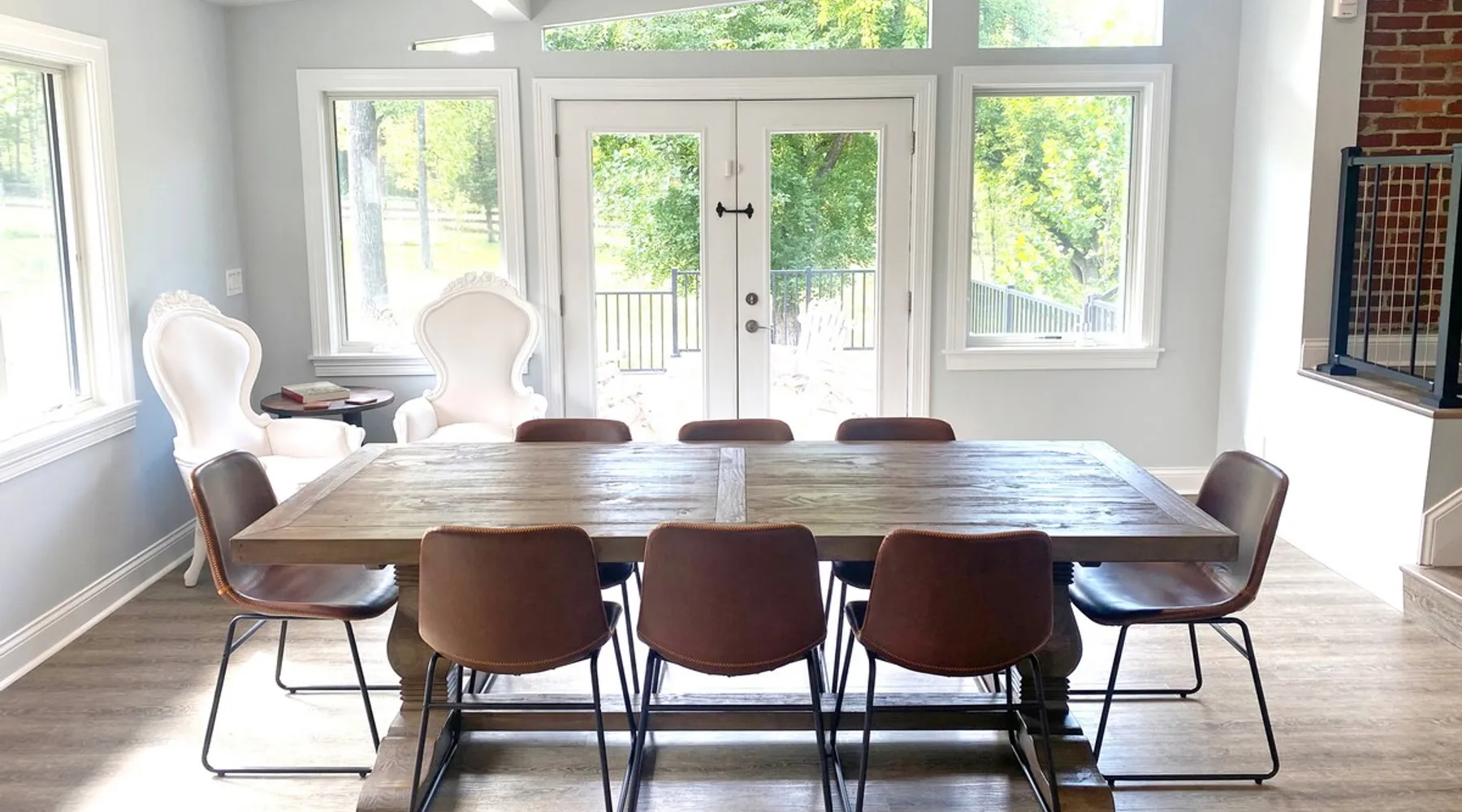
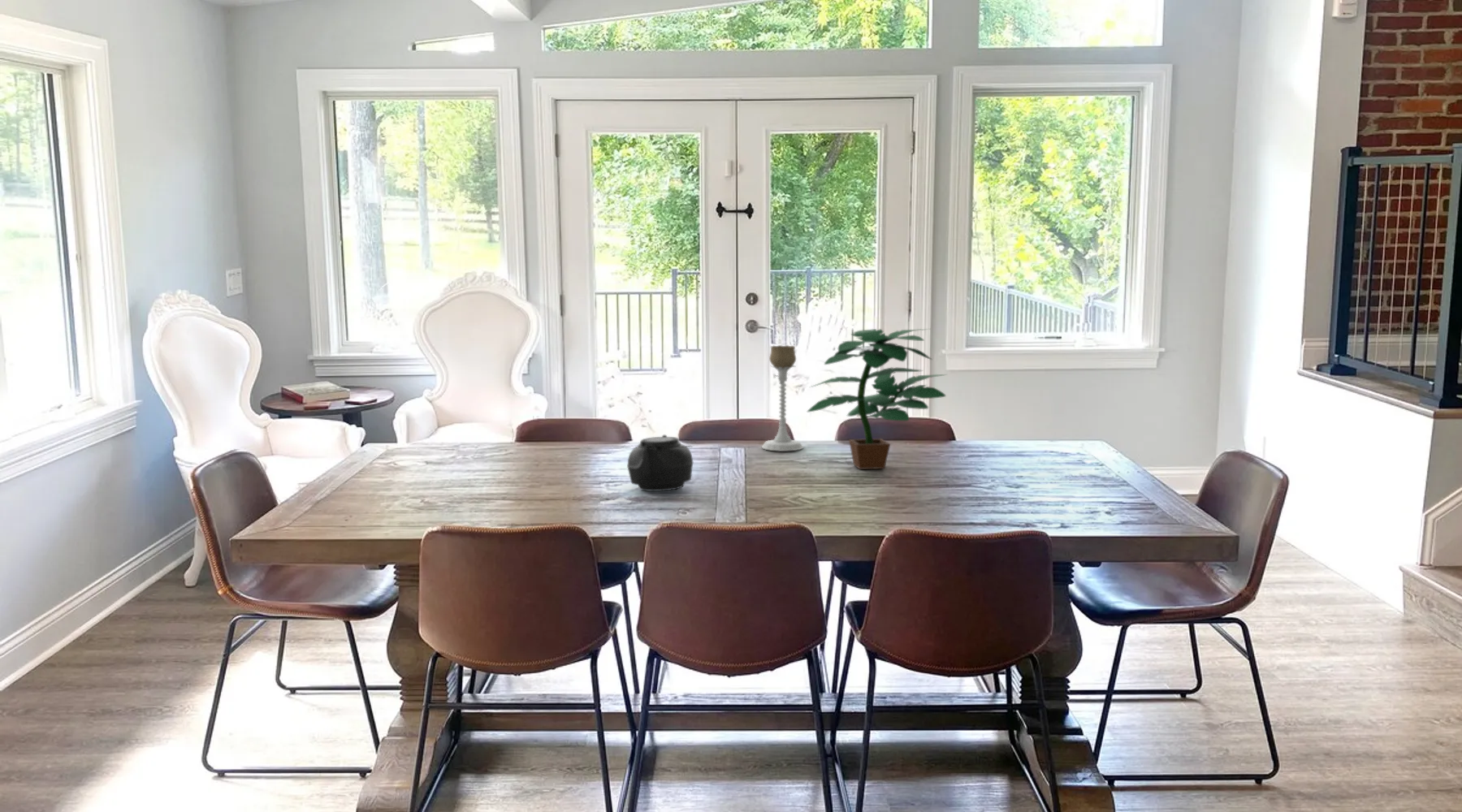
+ candle holder (782, 397)
+ potted plant (880, 399)
+ teapot (659, 464)
